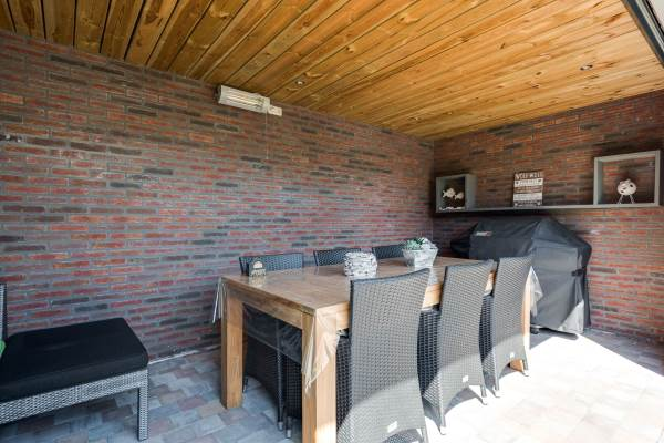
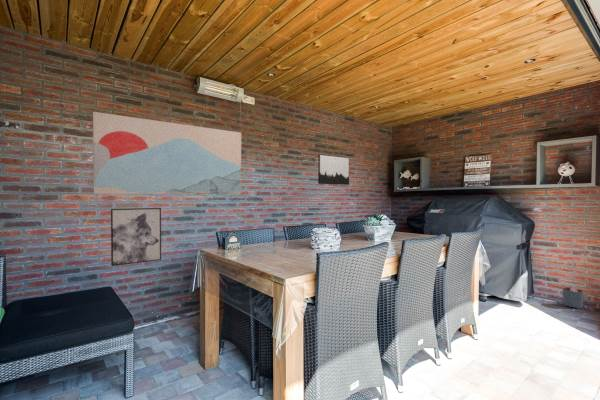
+ planter (572, 297)
+ wall art (137, 235)
+ wall art (177, 159)
+ wall art (334, 170)
